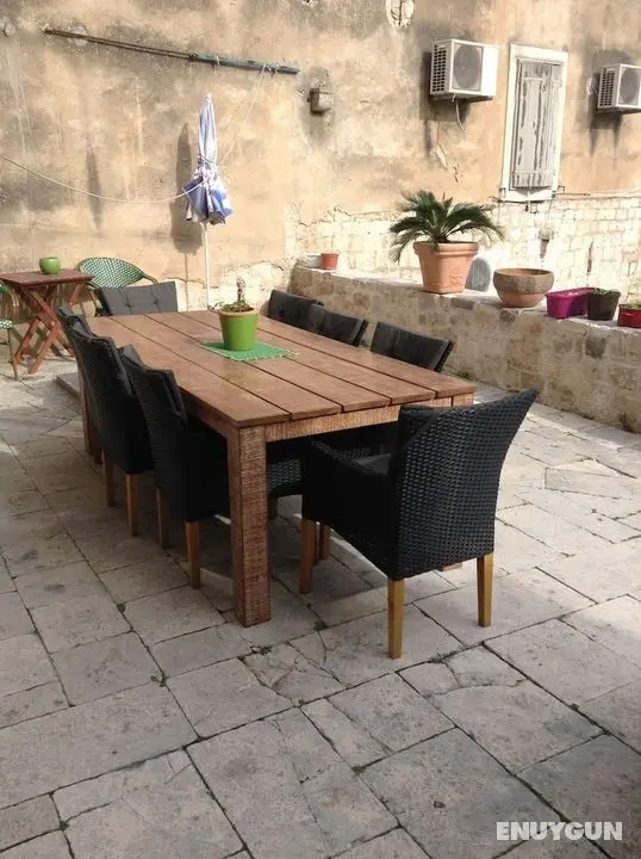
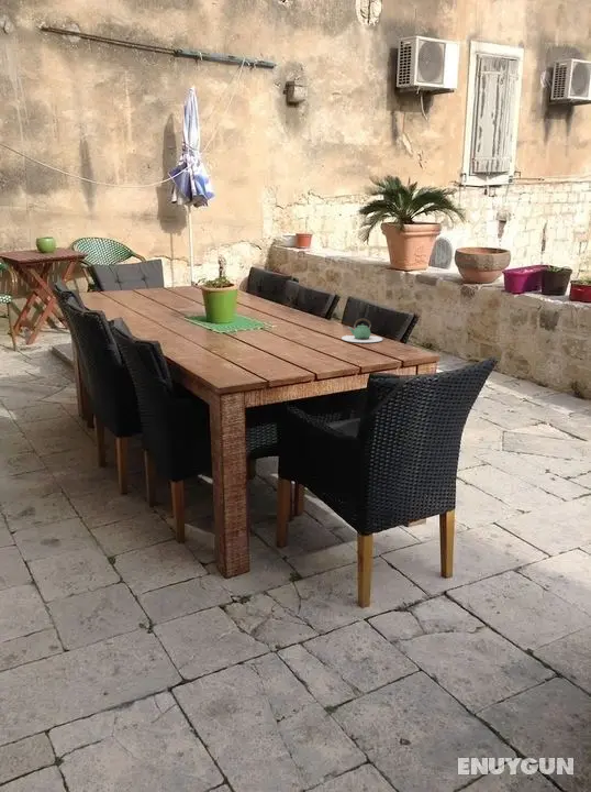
+ teapot (361, 328)
